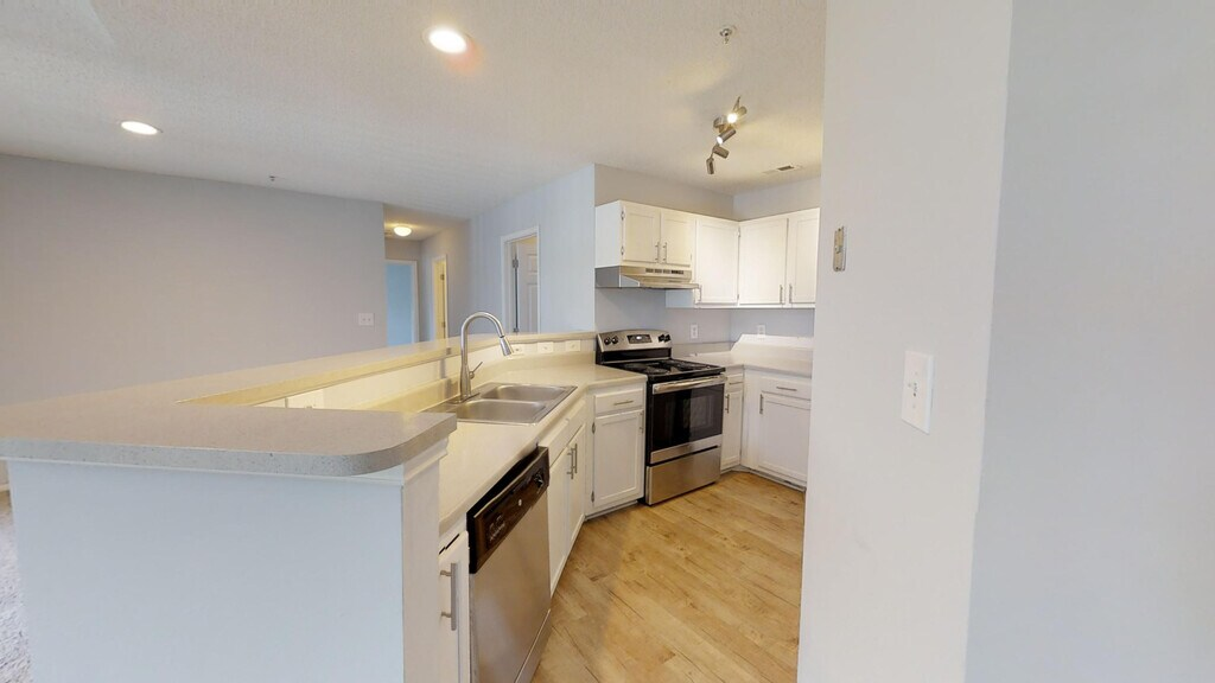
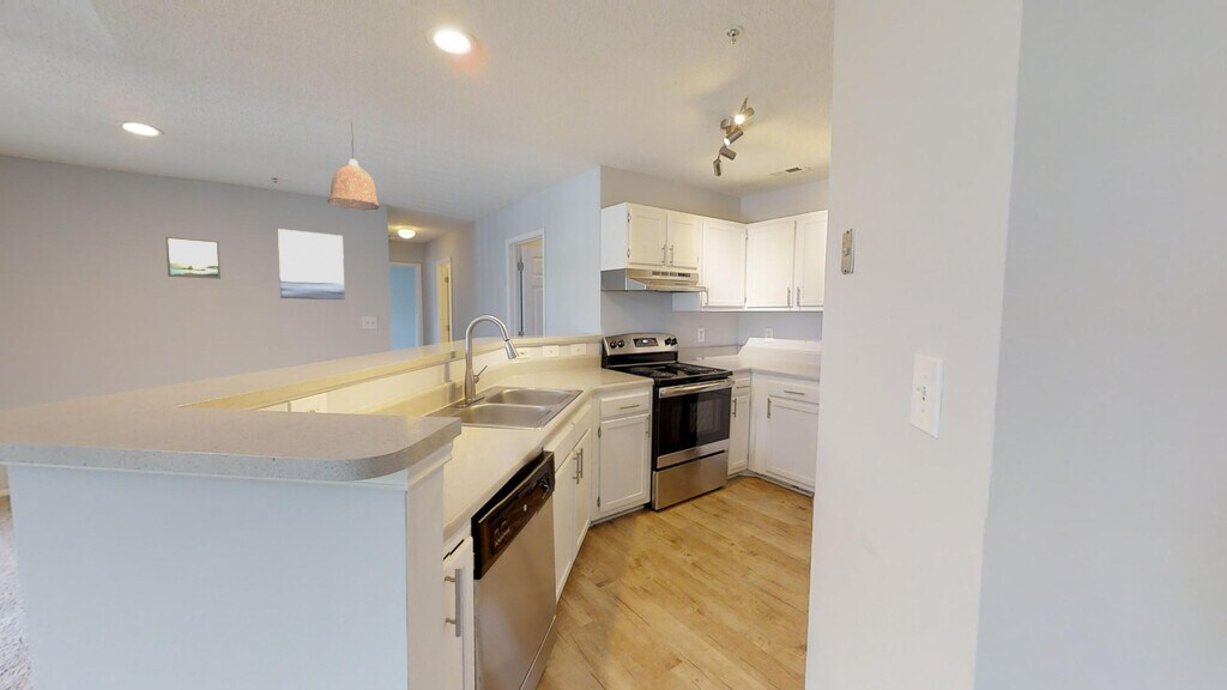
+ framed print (194, 258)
+ wall art (312, 266)
+ pendant lamp (352, 162)
